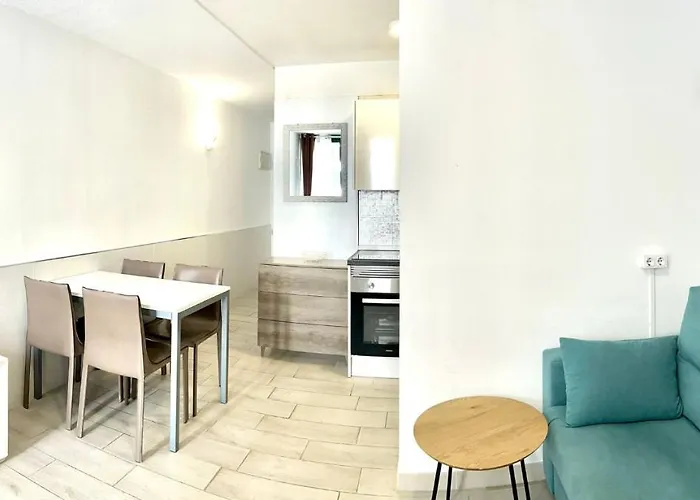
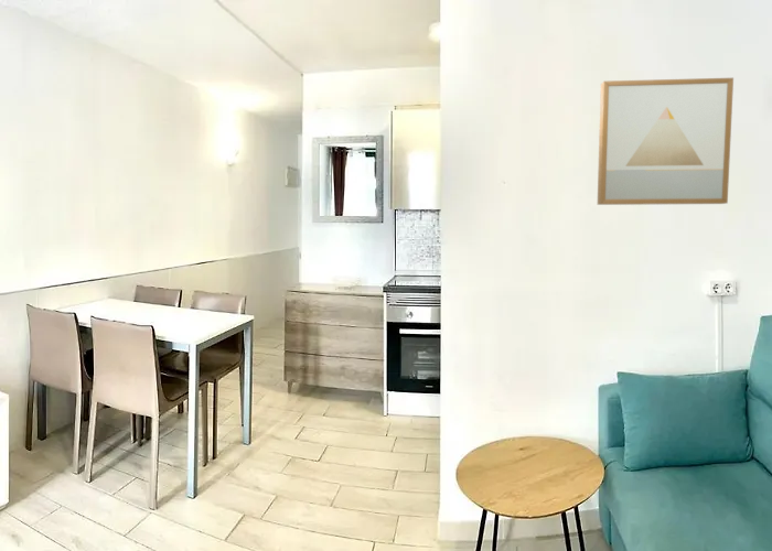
+ wall art (663, 142)
